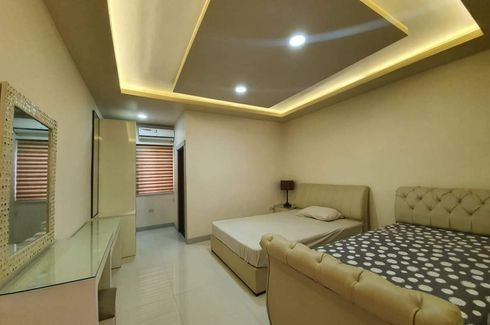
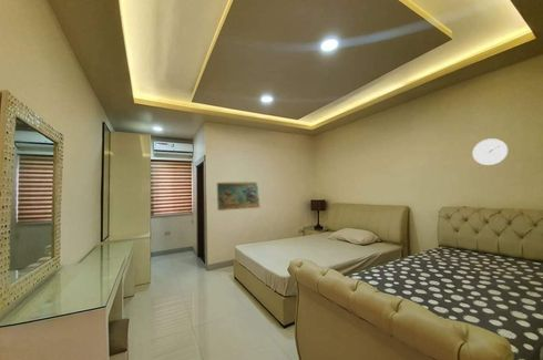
+ wall clock (489, 152)
+ decorative wall panel (238, 195)
